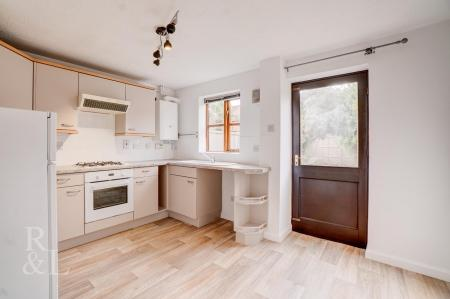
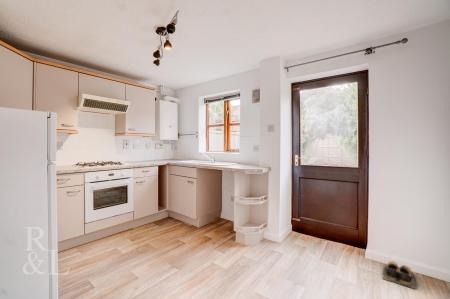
+ shoes (398, 270)
